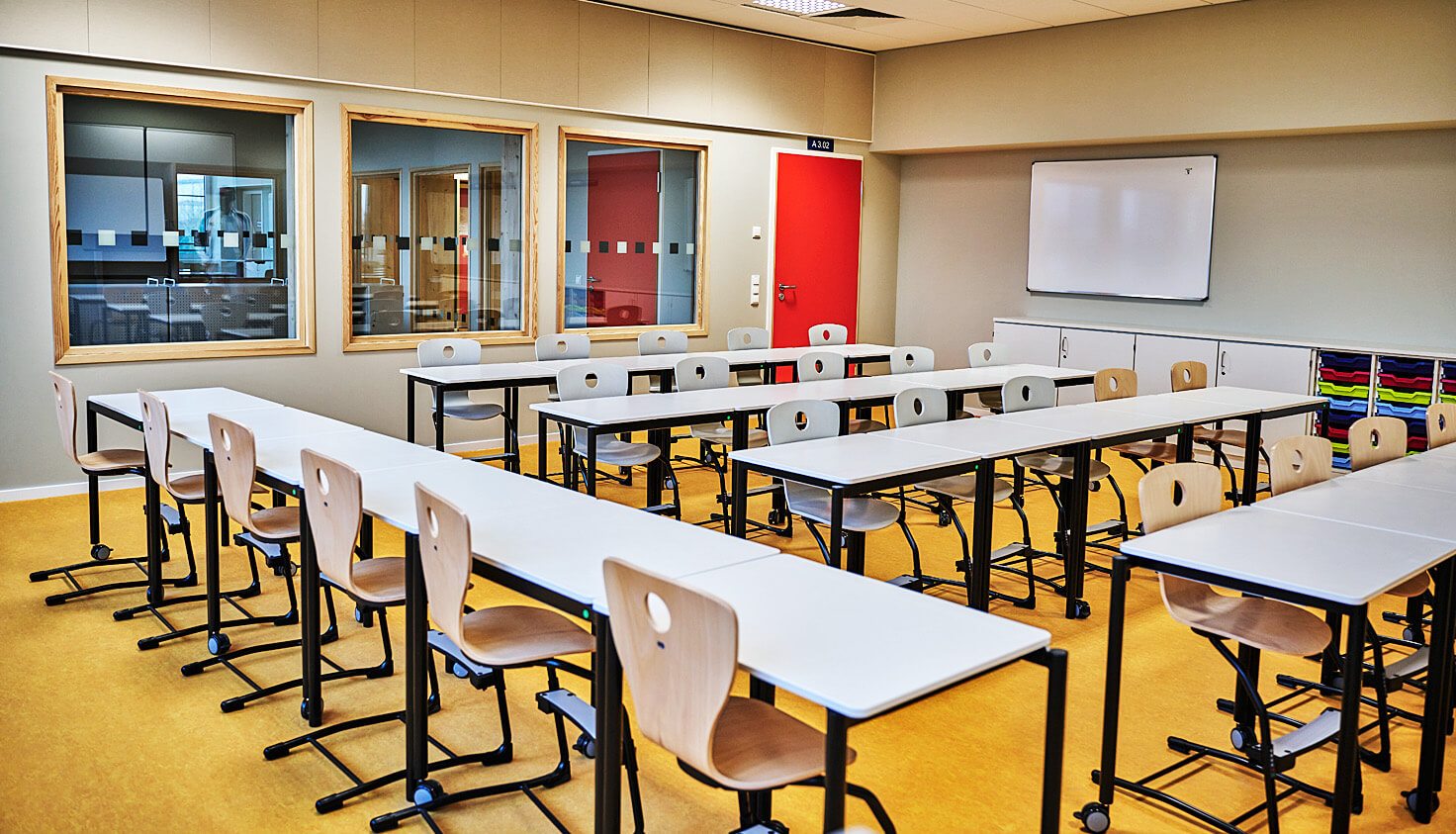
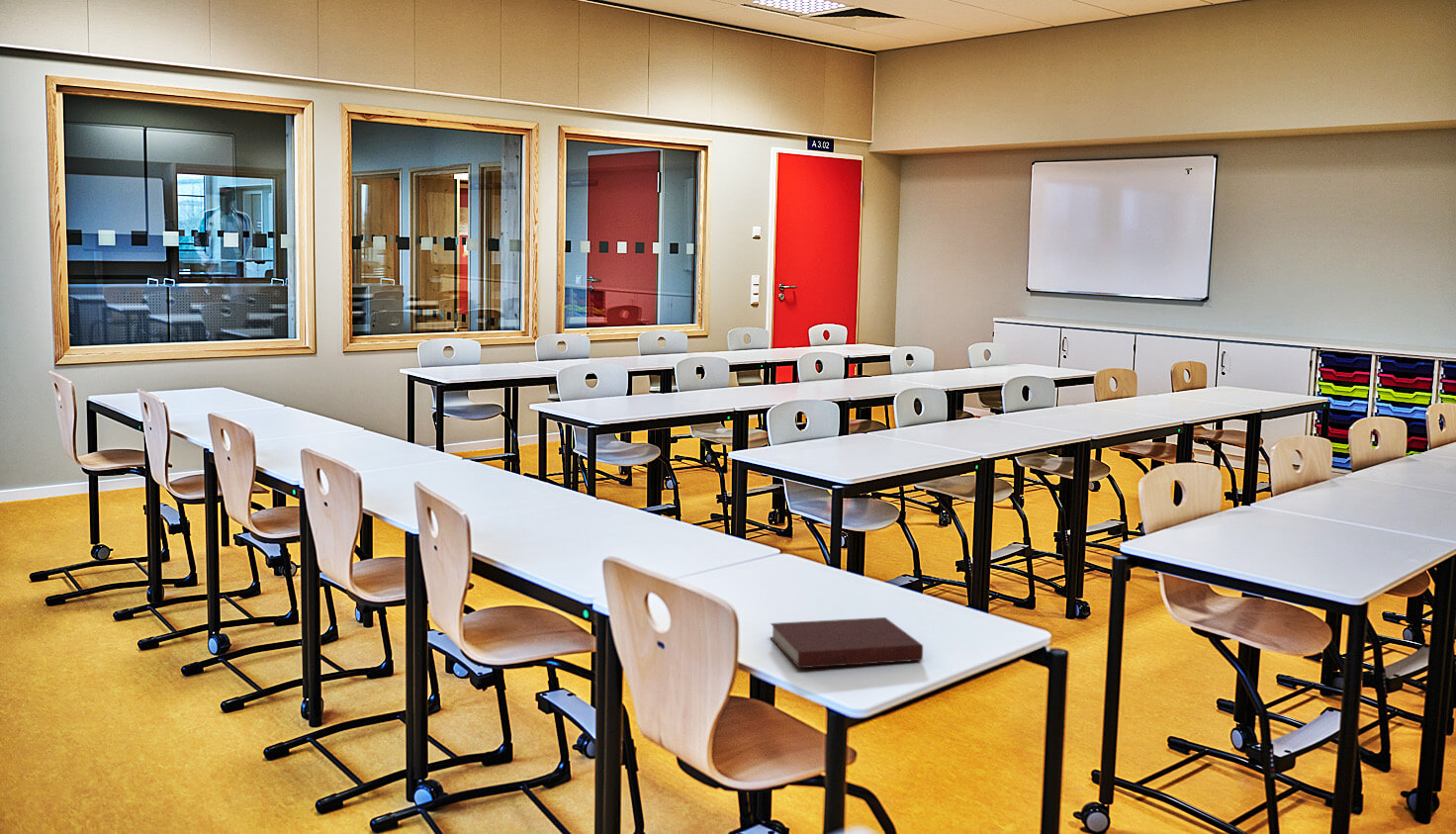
+ notebook (844, 641)
